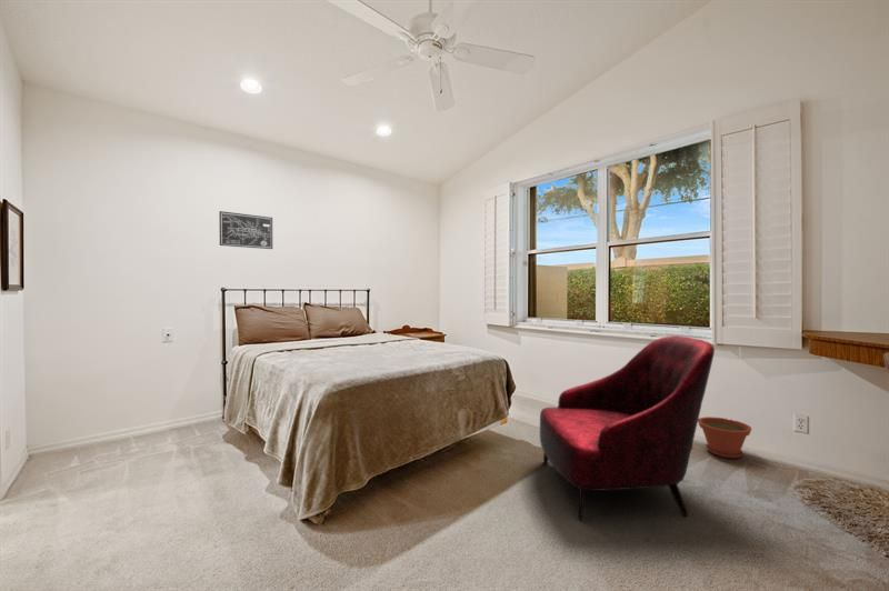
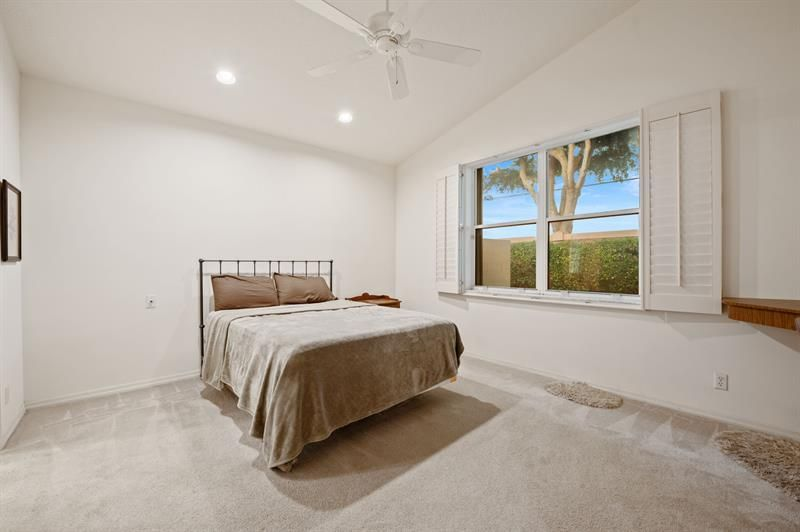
- wall art (247, 230)
- armchair (620, 412)
- plant pot (723, 438)
